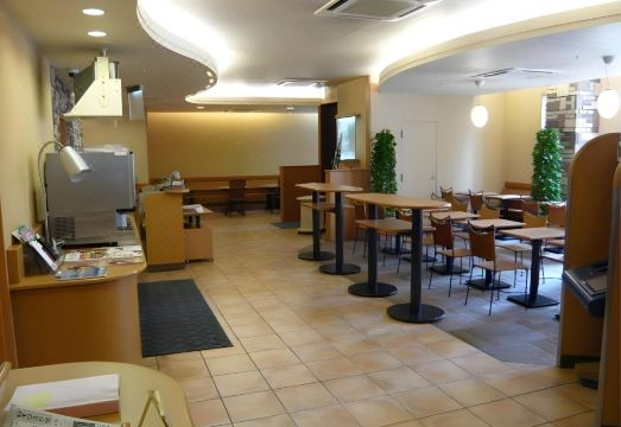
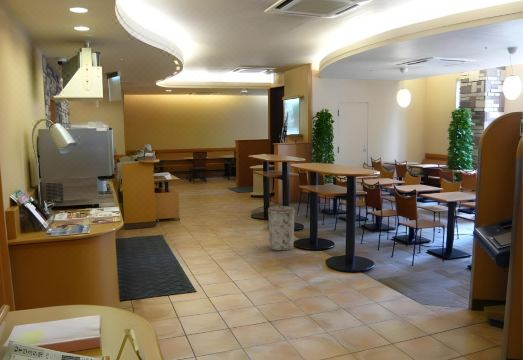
+ trash can (281, 226)
